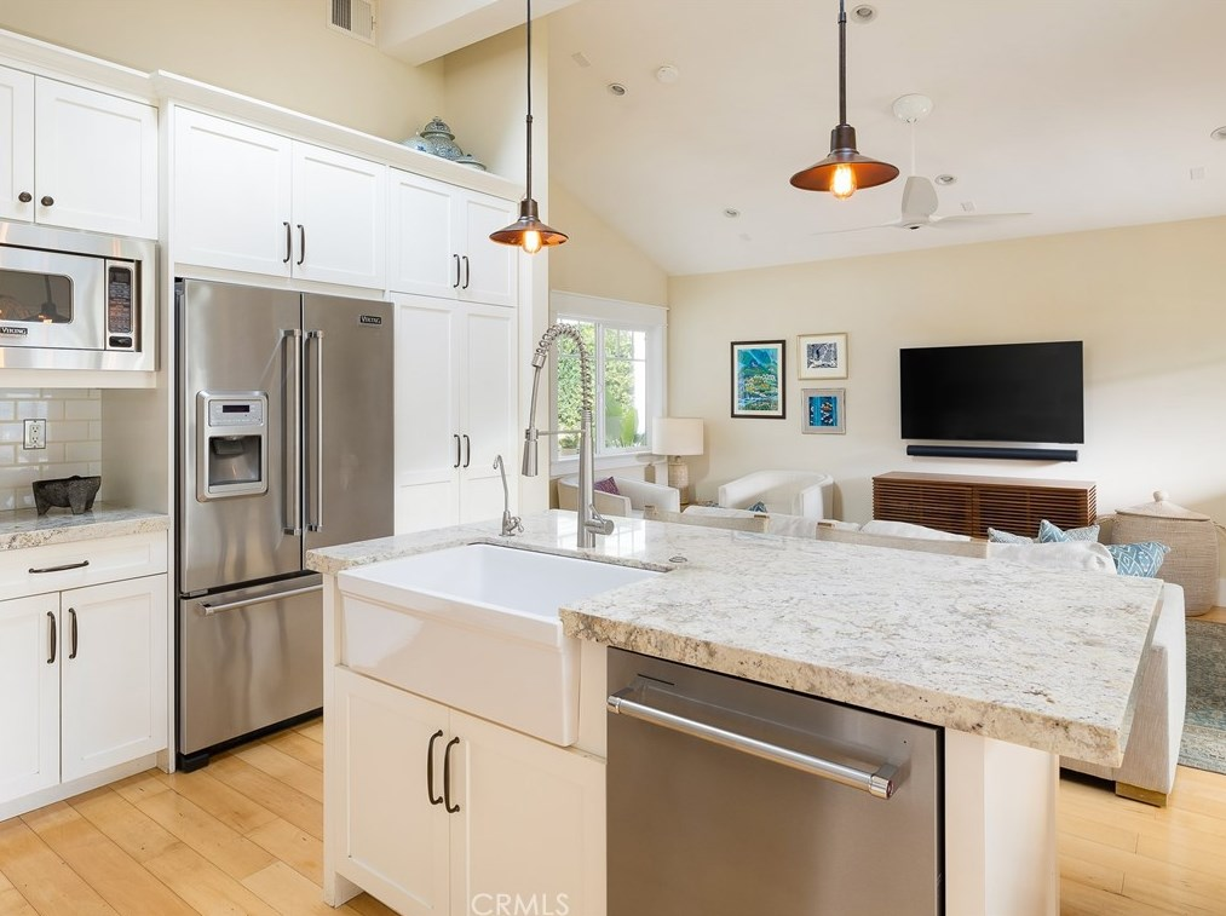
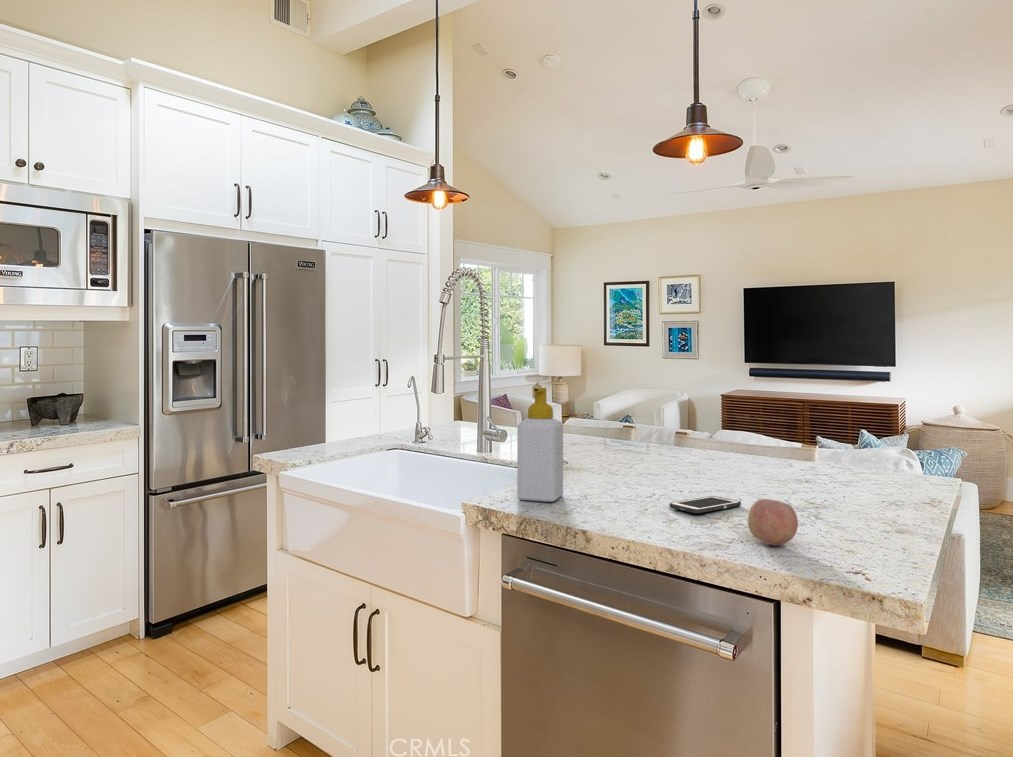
+ fruit (771, 521)
+ soap bottle (540, 443)
+ cell phone (705, 504)
